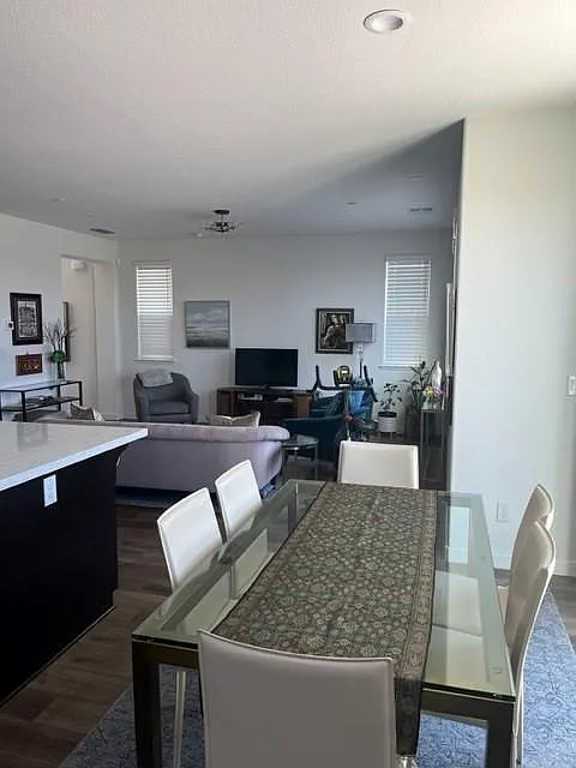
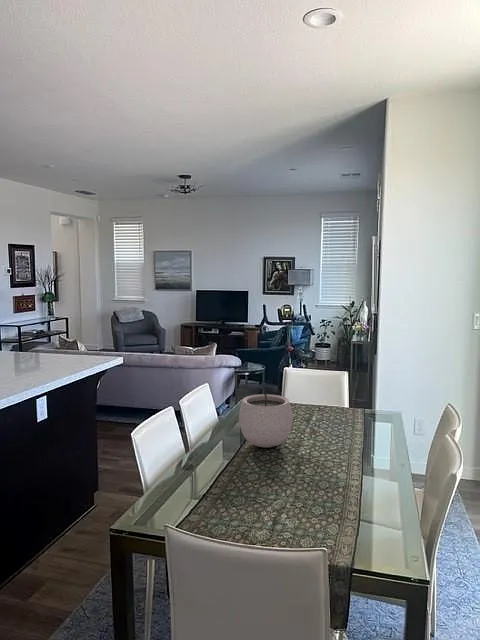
+ plant pot (265, 412)
